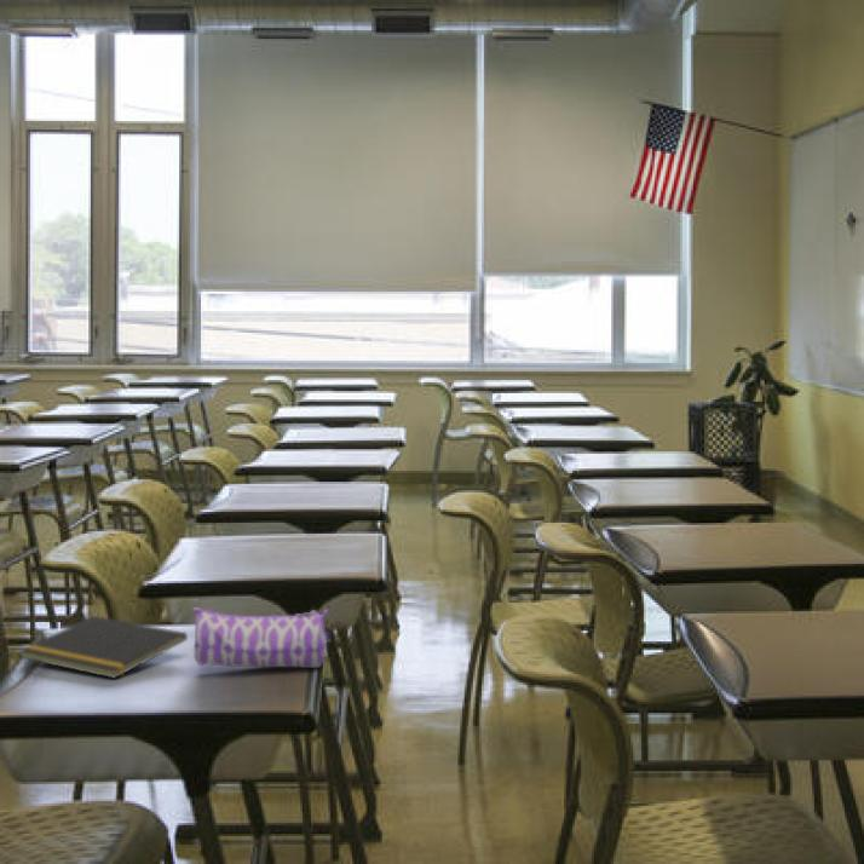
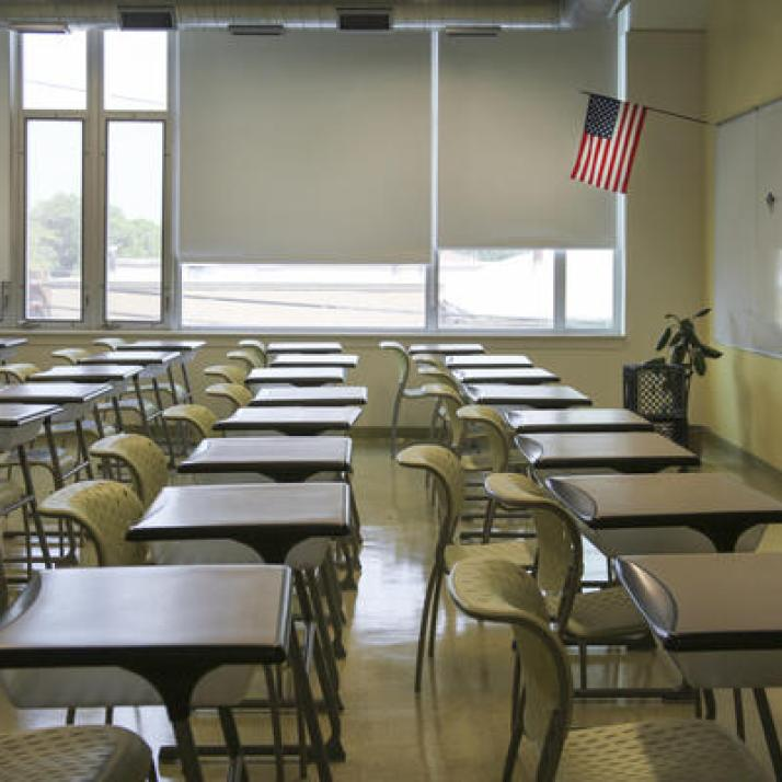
- pencil case (261, 638)
- notepad (103, 645)
